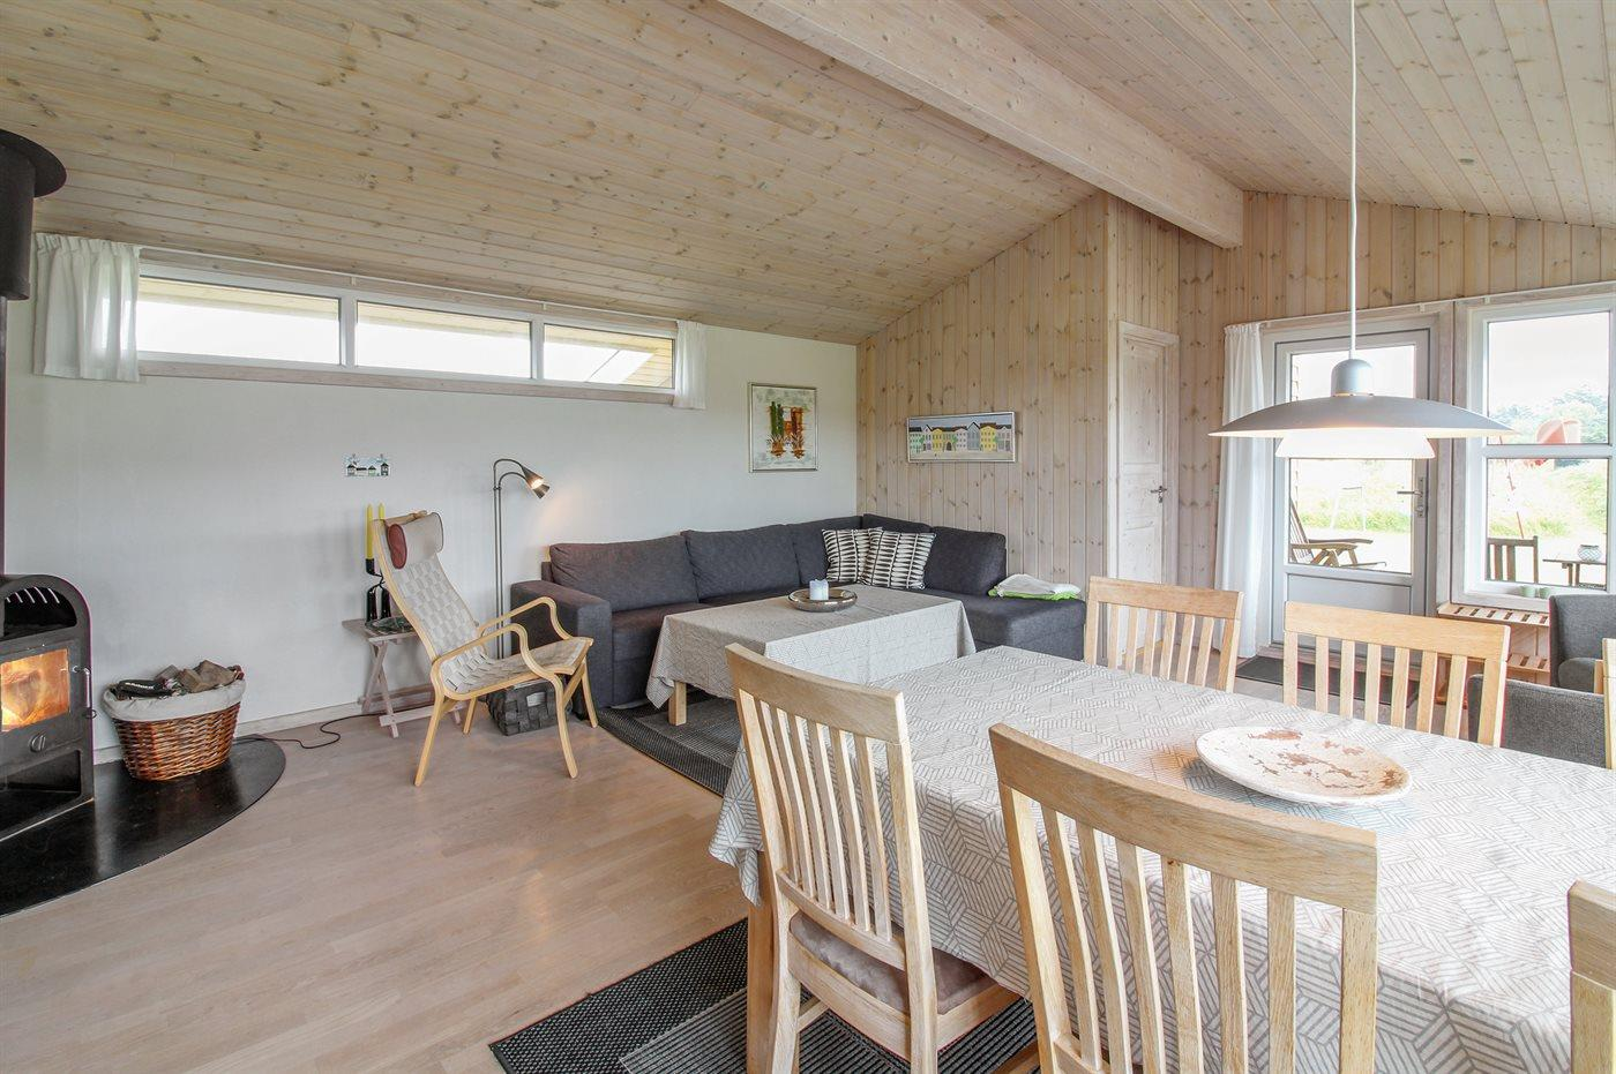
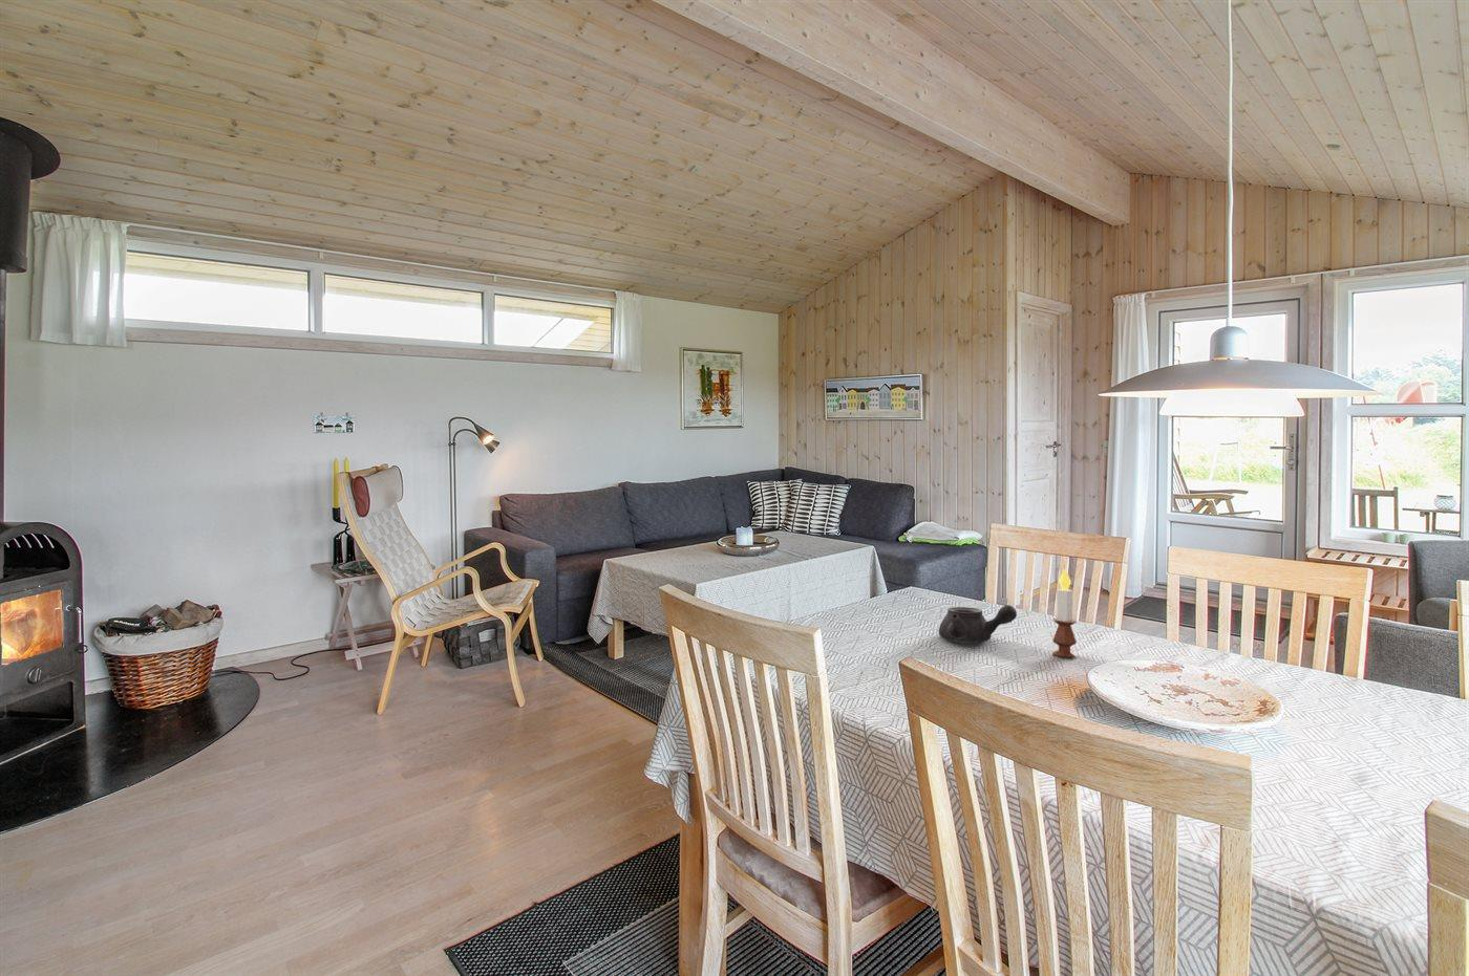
+ candle (1064, 611)
+ teapot (975, 622)
